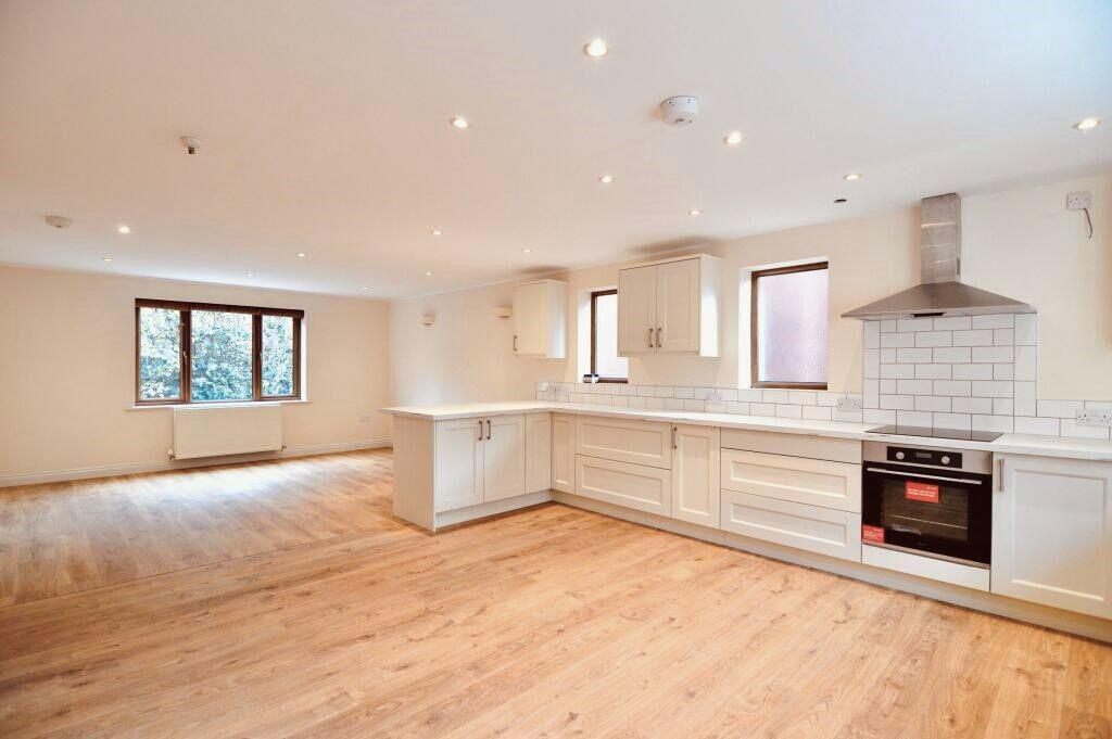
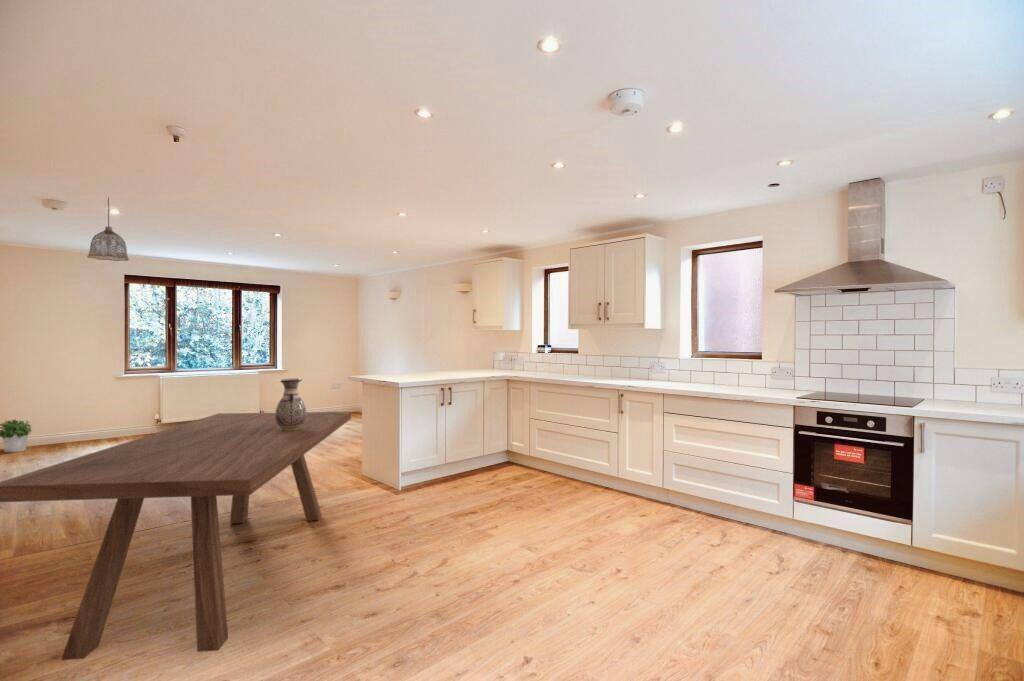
+ potted plant (13, 435)
+ dining table (232, 501)
+ vase (290, 404)
+ pendant lamp (108, 228)
